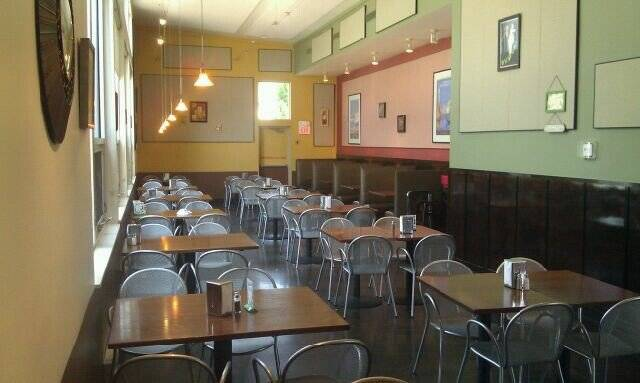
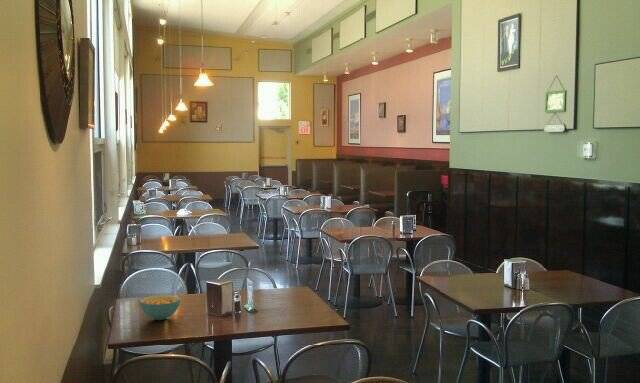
+ cereal bowl (160, 309)
